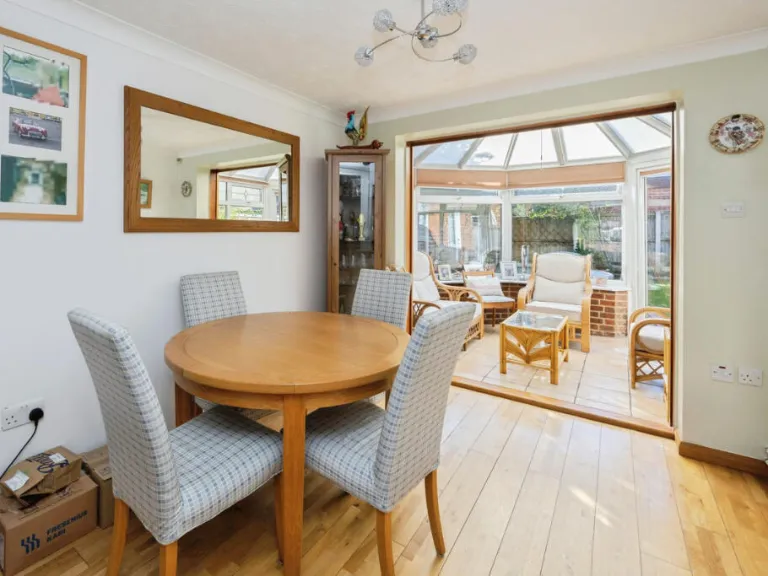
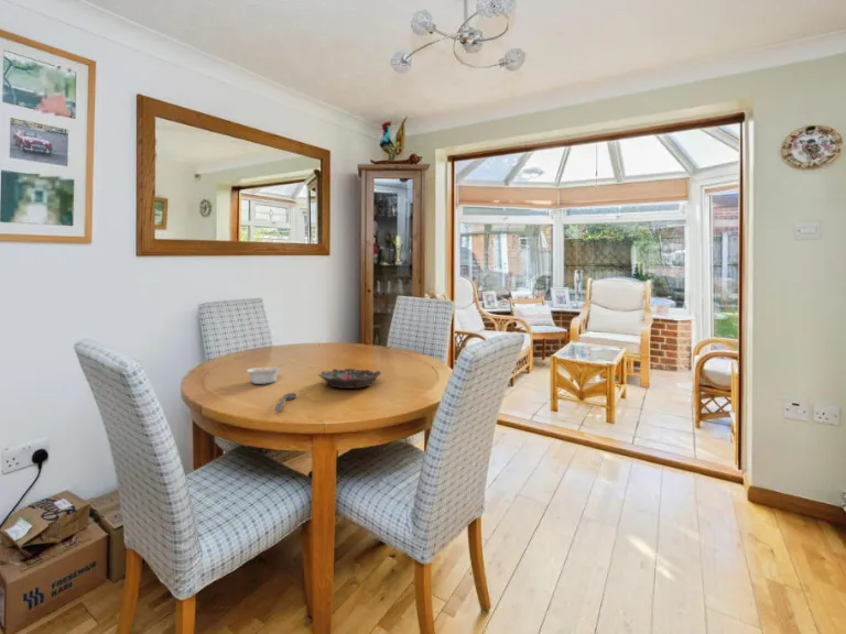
+ legume (263, 374)
+ soupspoon (284, 400)
+ bowl (349, 378)
